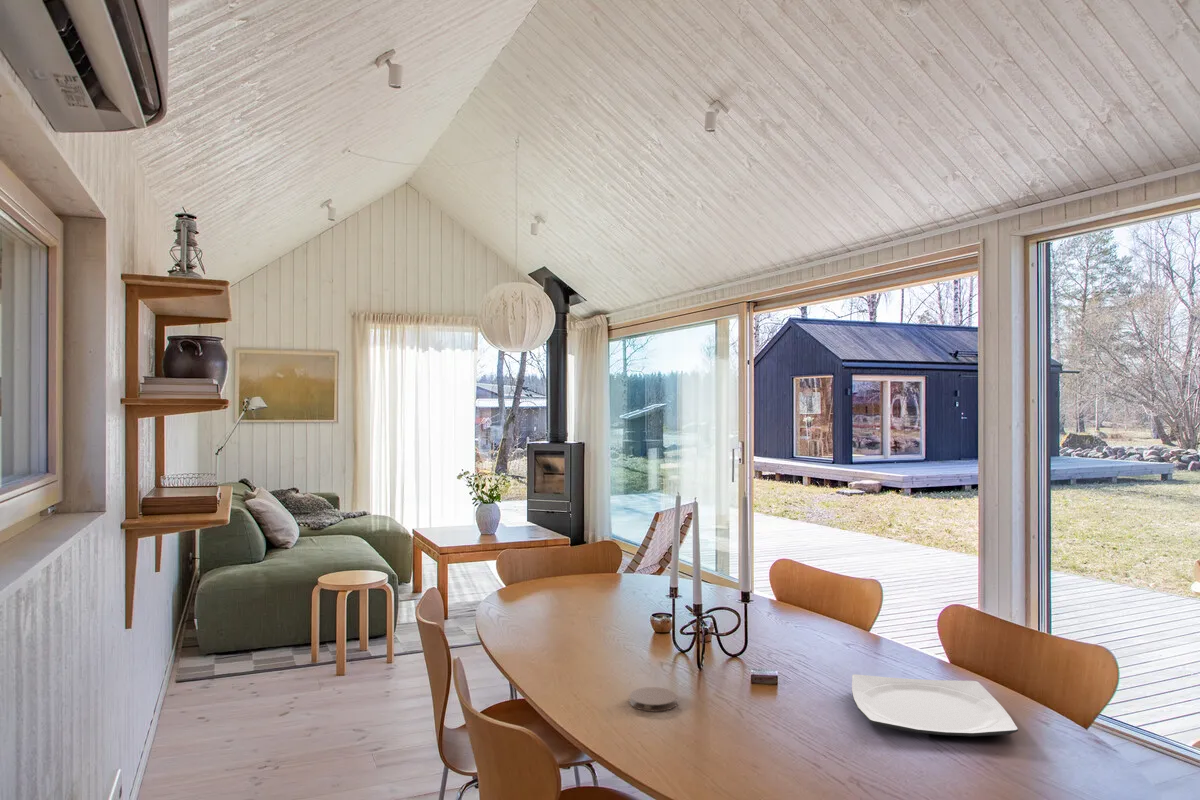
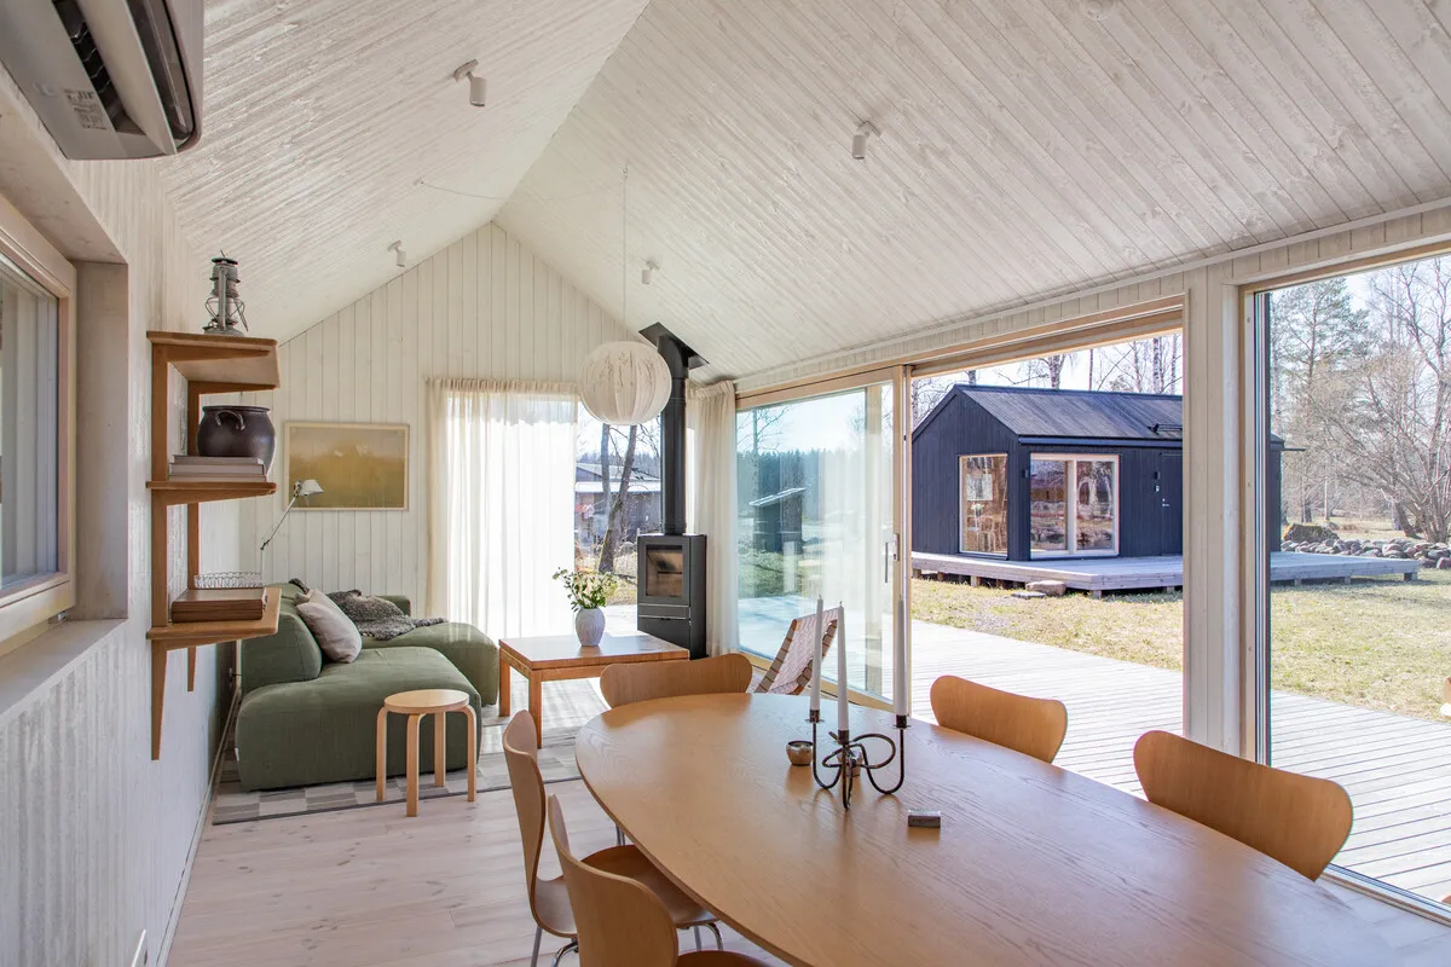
- plate (927, 706)
- coaster (653, 698)
